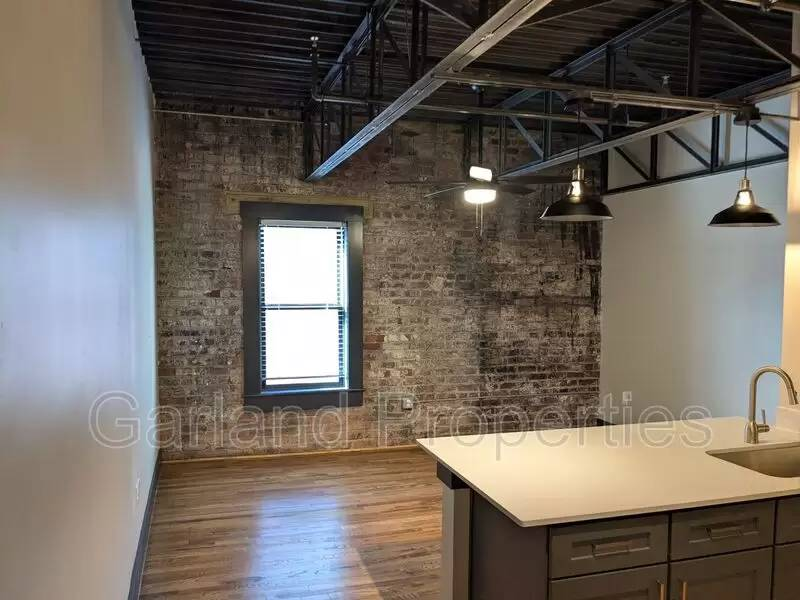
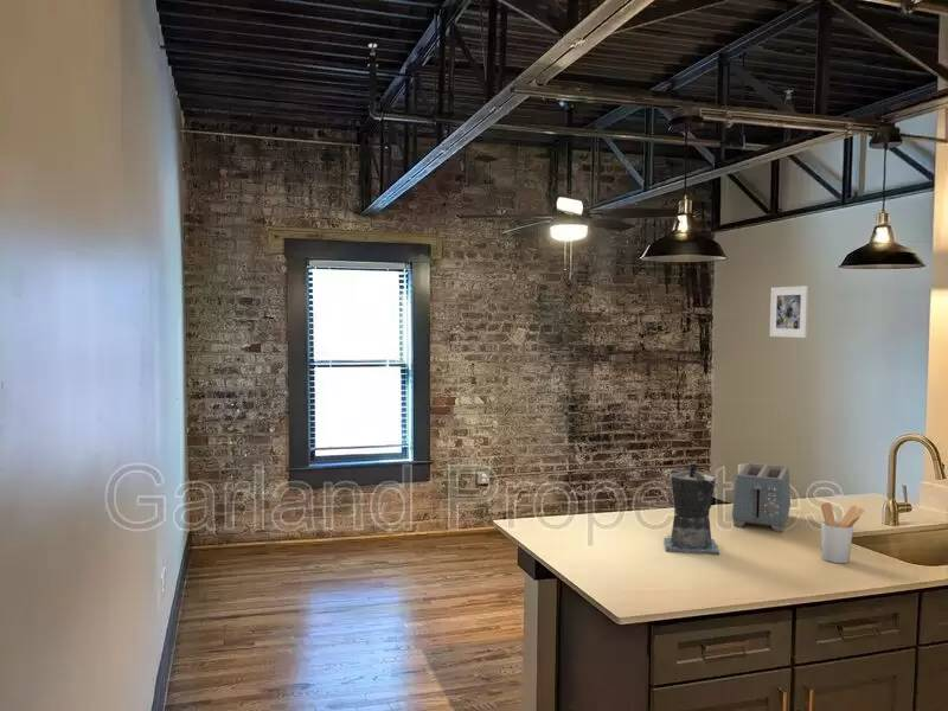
+ utensil holder (843, 532)
+ toaster (762, 495)
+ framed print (788, 312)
+ coffee maker (691, 504)
